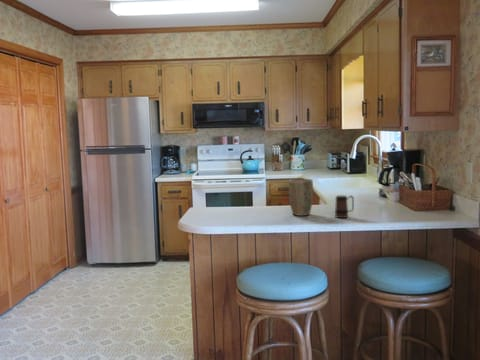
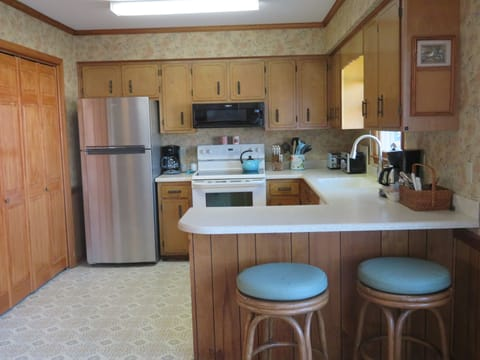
- plant pot (301, 197)
- mug (344, 206)
